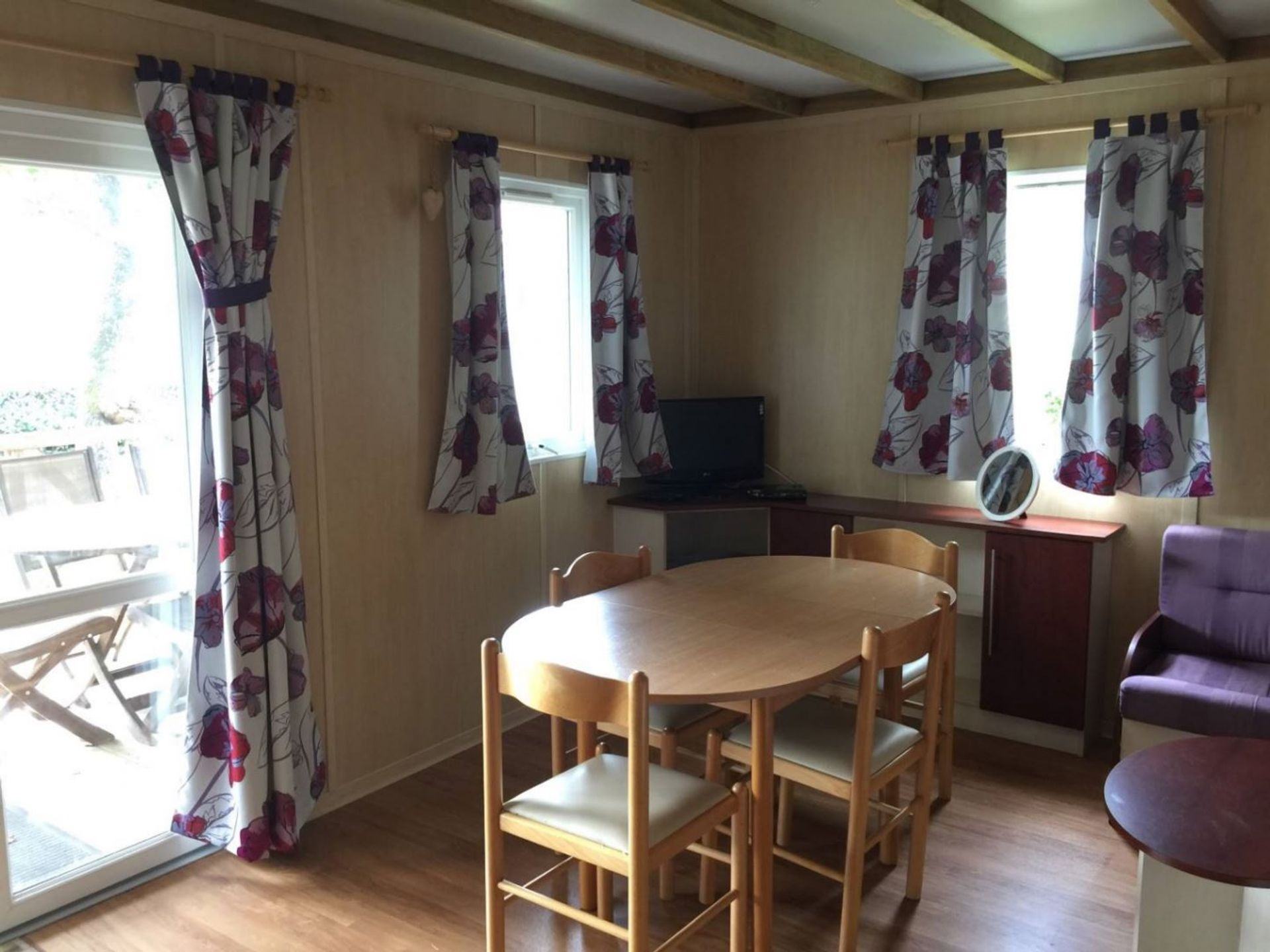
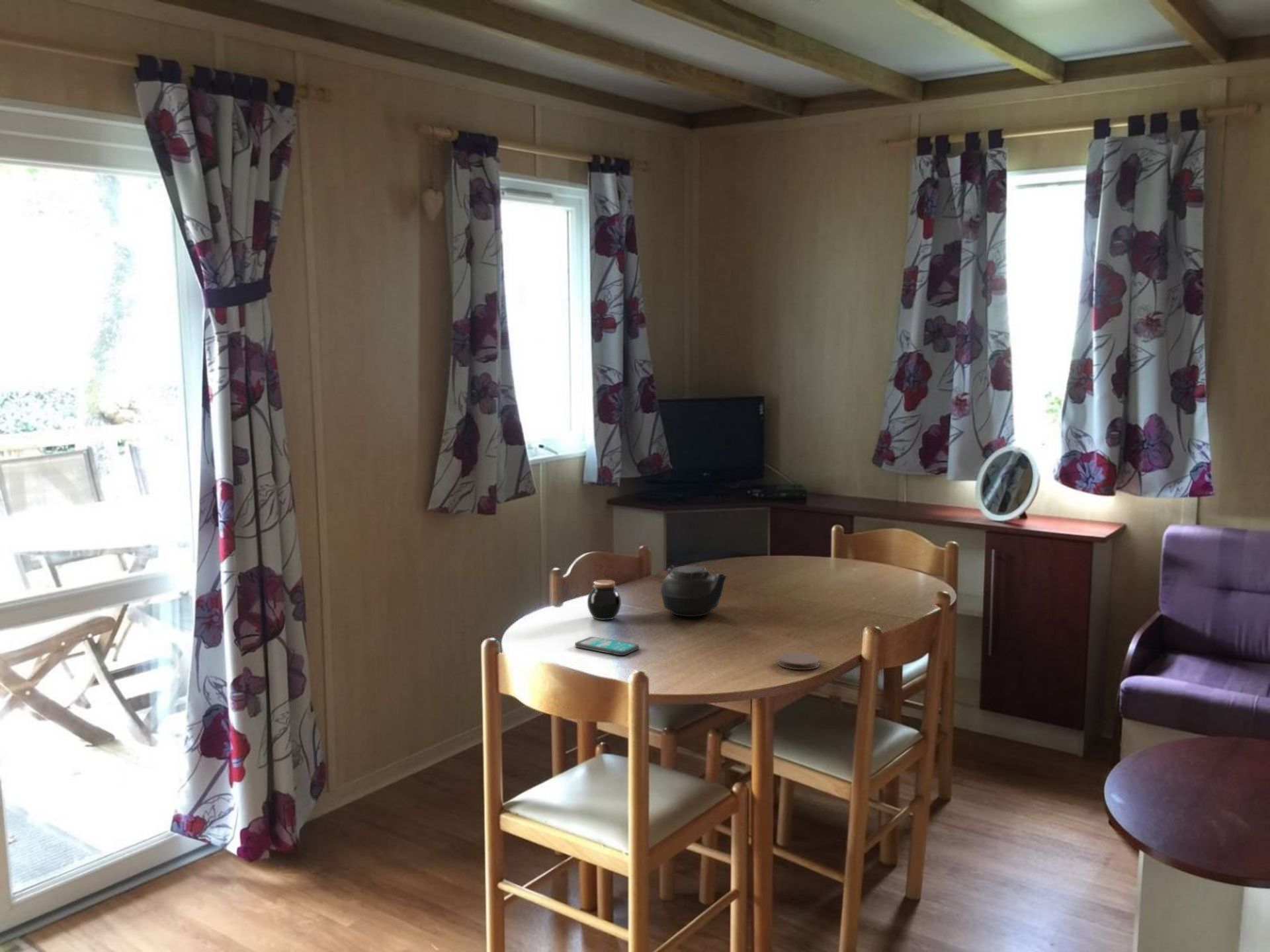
+ jar (604, 600)
+ coaster (798, 660)
+ teapot (695, 591)
+ smartphone (607, 645)
